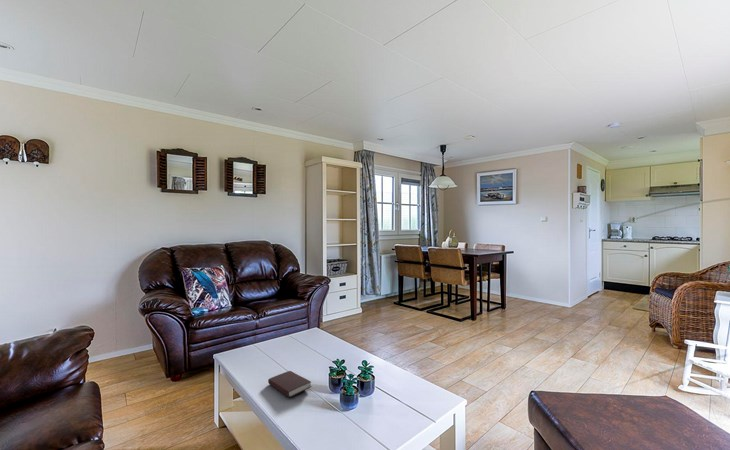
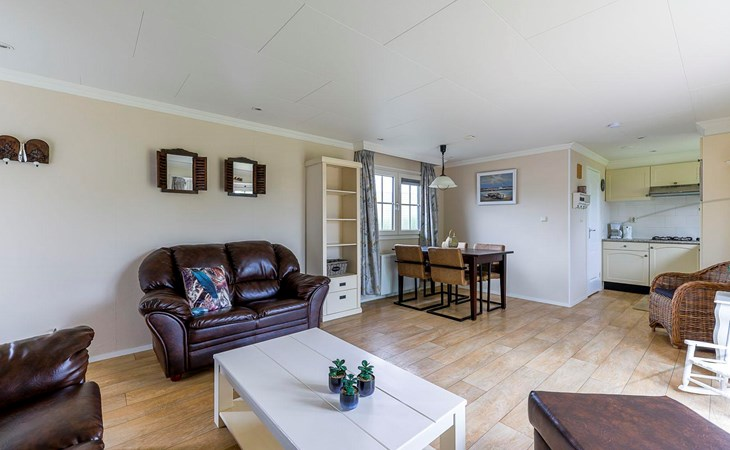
- book (289, 382)
